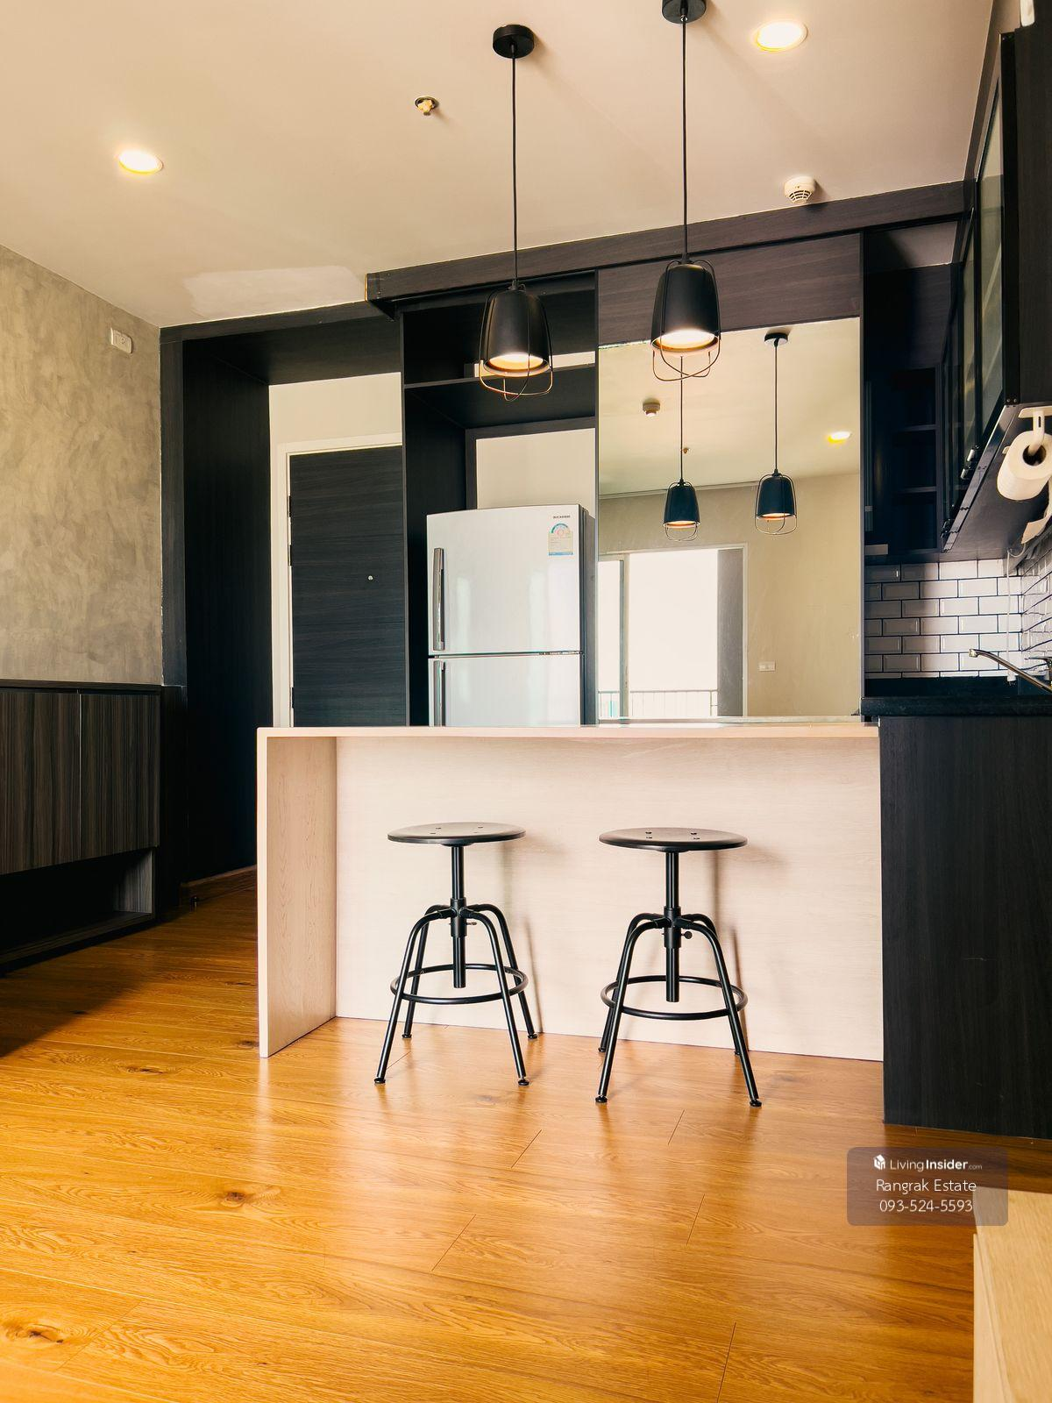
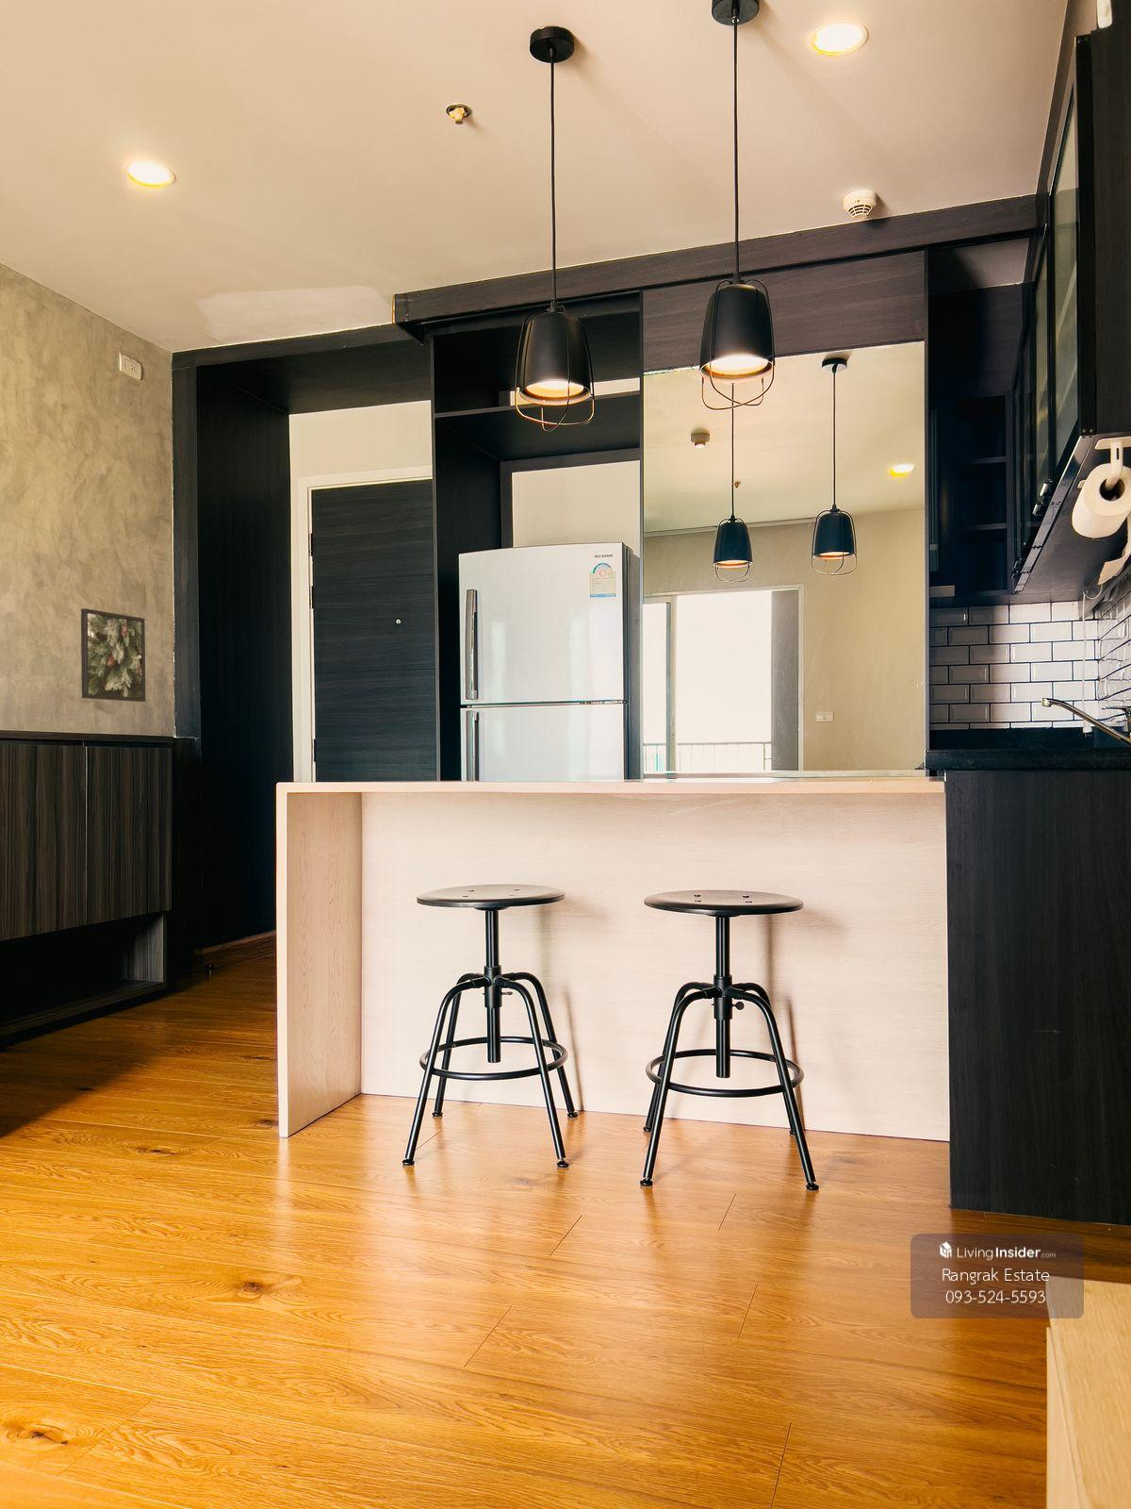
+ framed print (114, 656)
